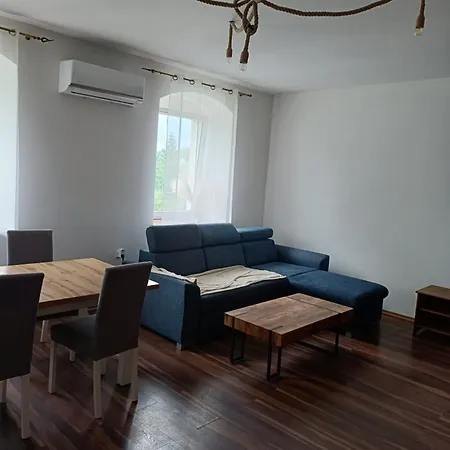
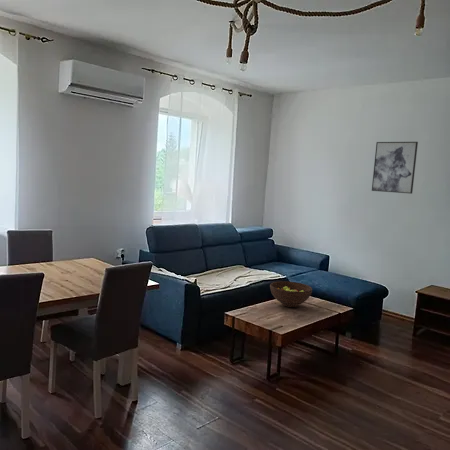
+ fruit bowl (290, 295)
+ wall art (393, 167)
